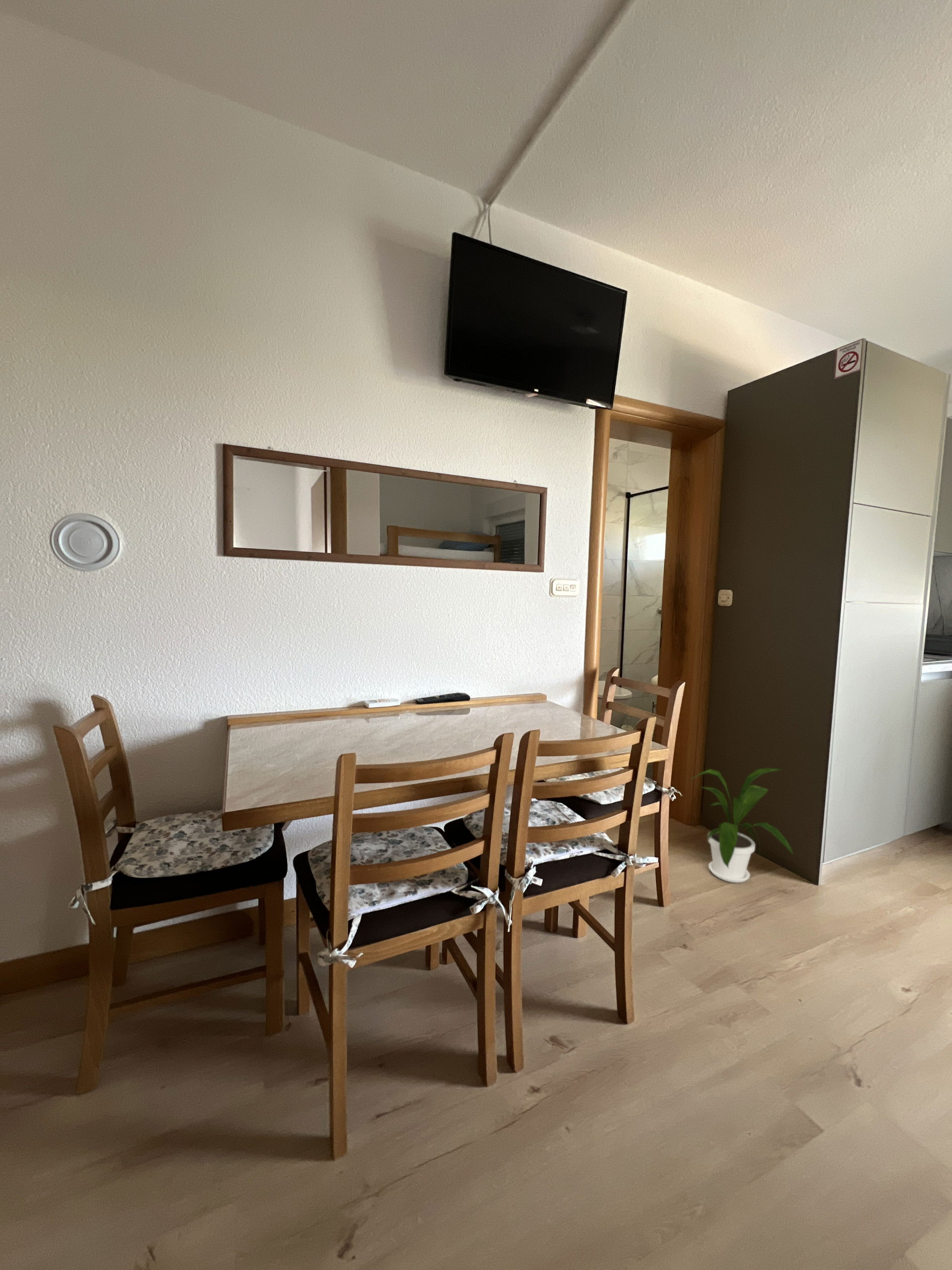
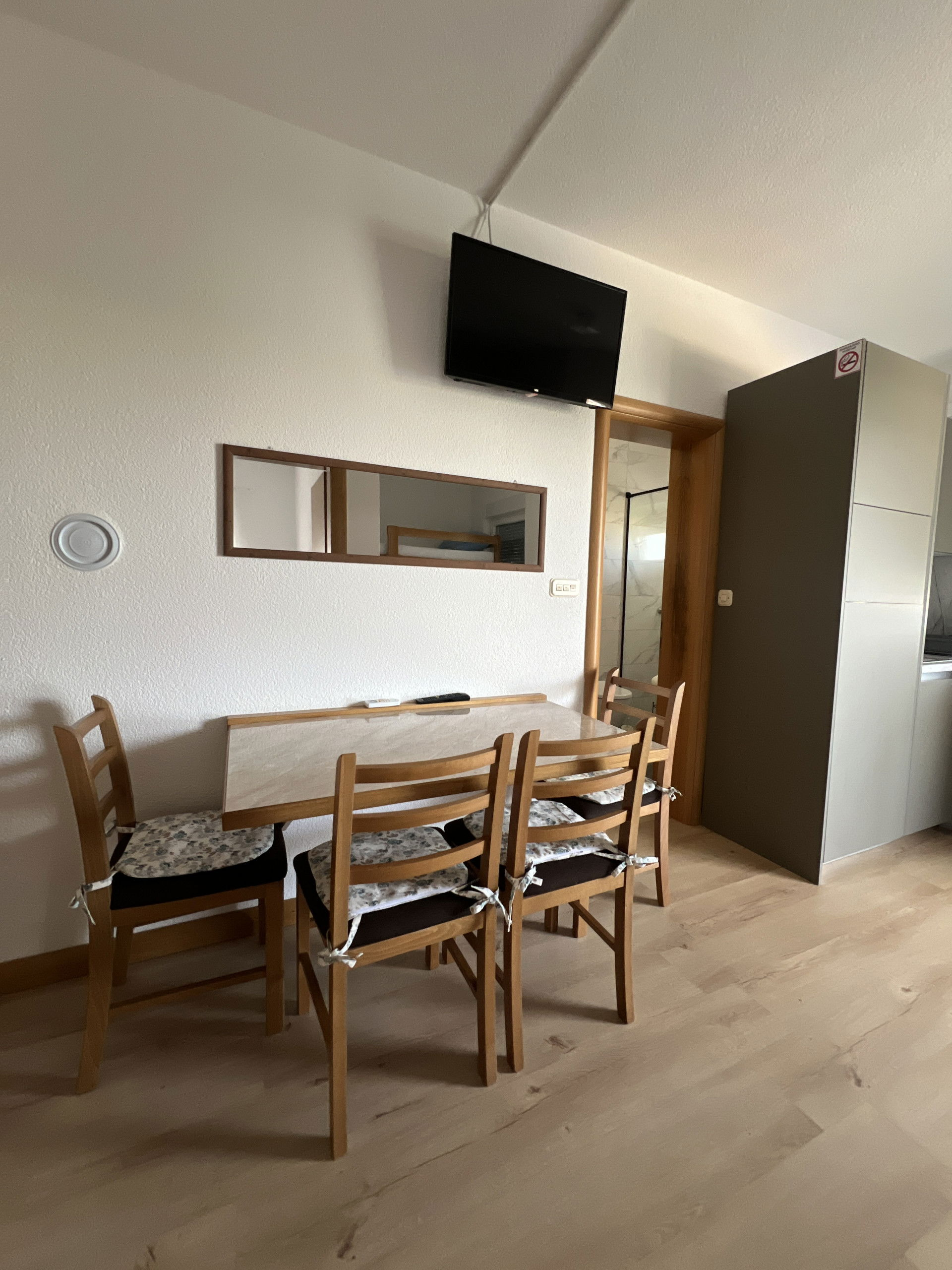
- house plant (735, 820)
